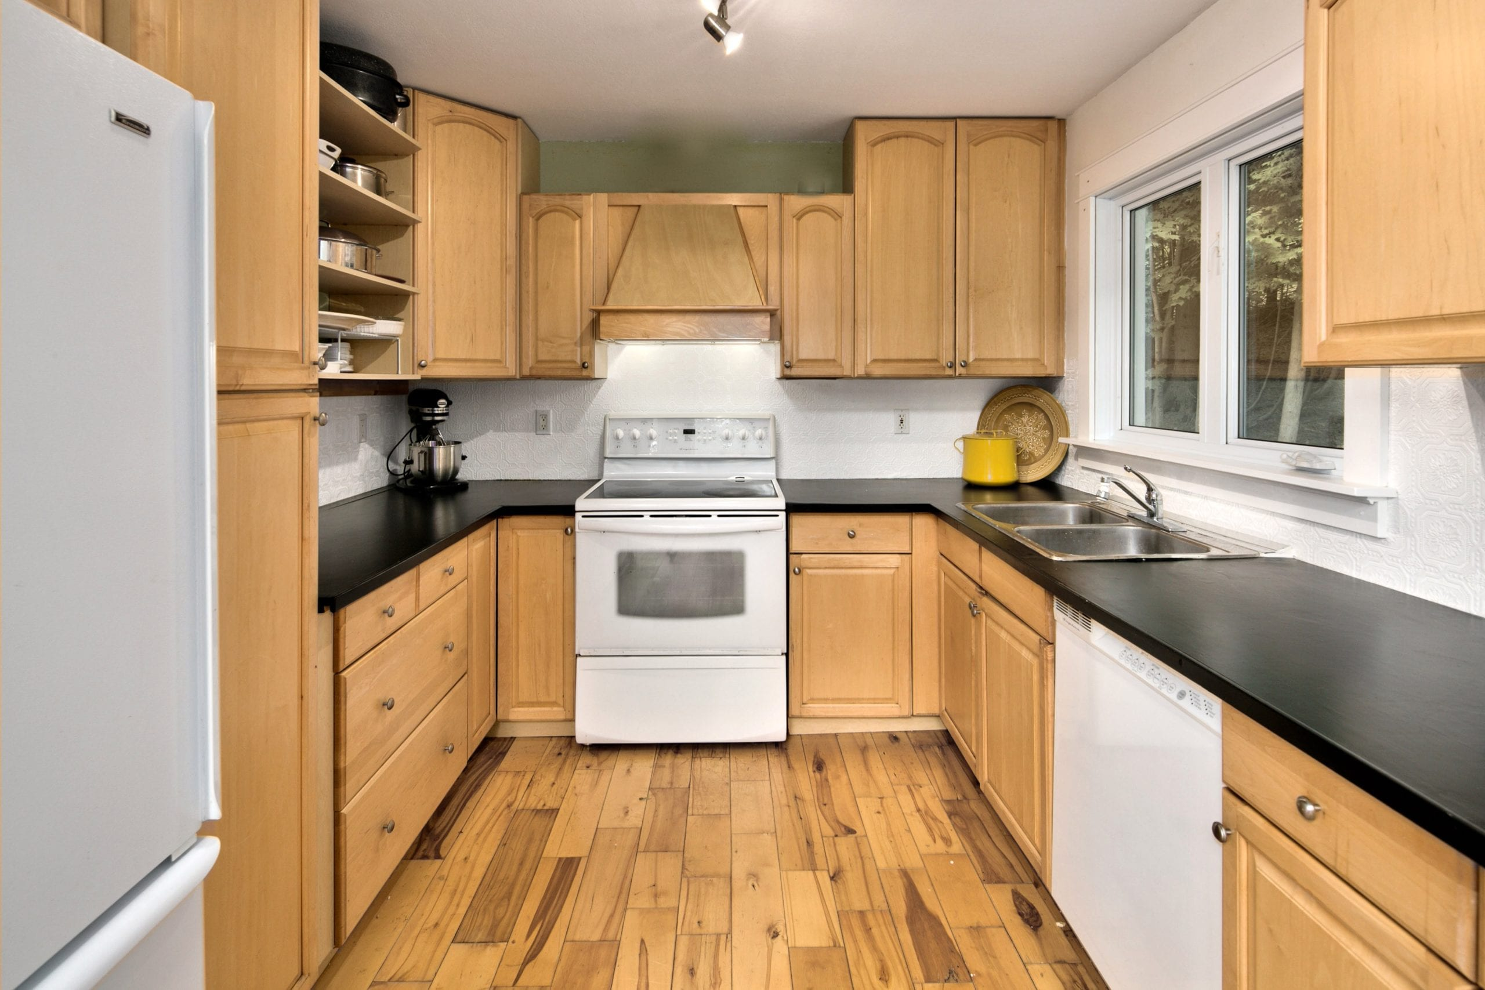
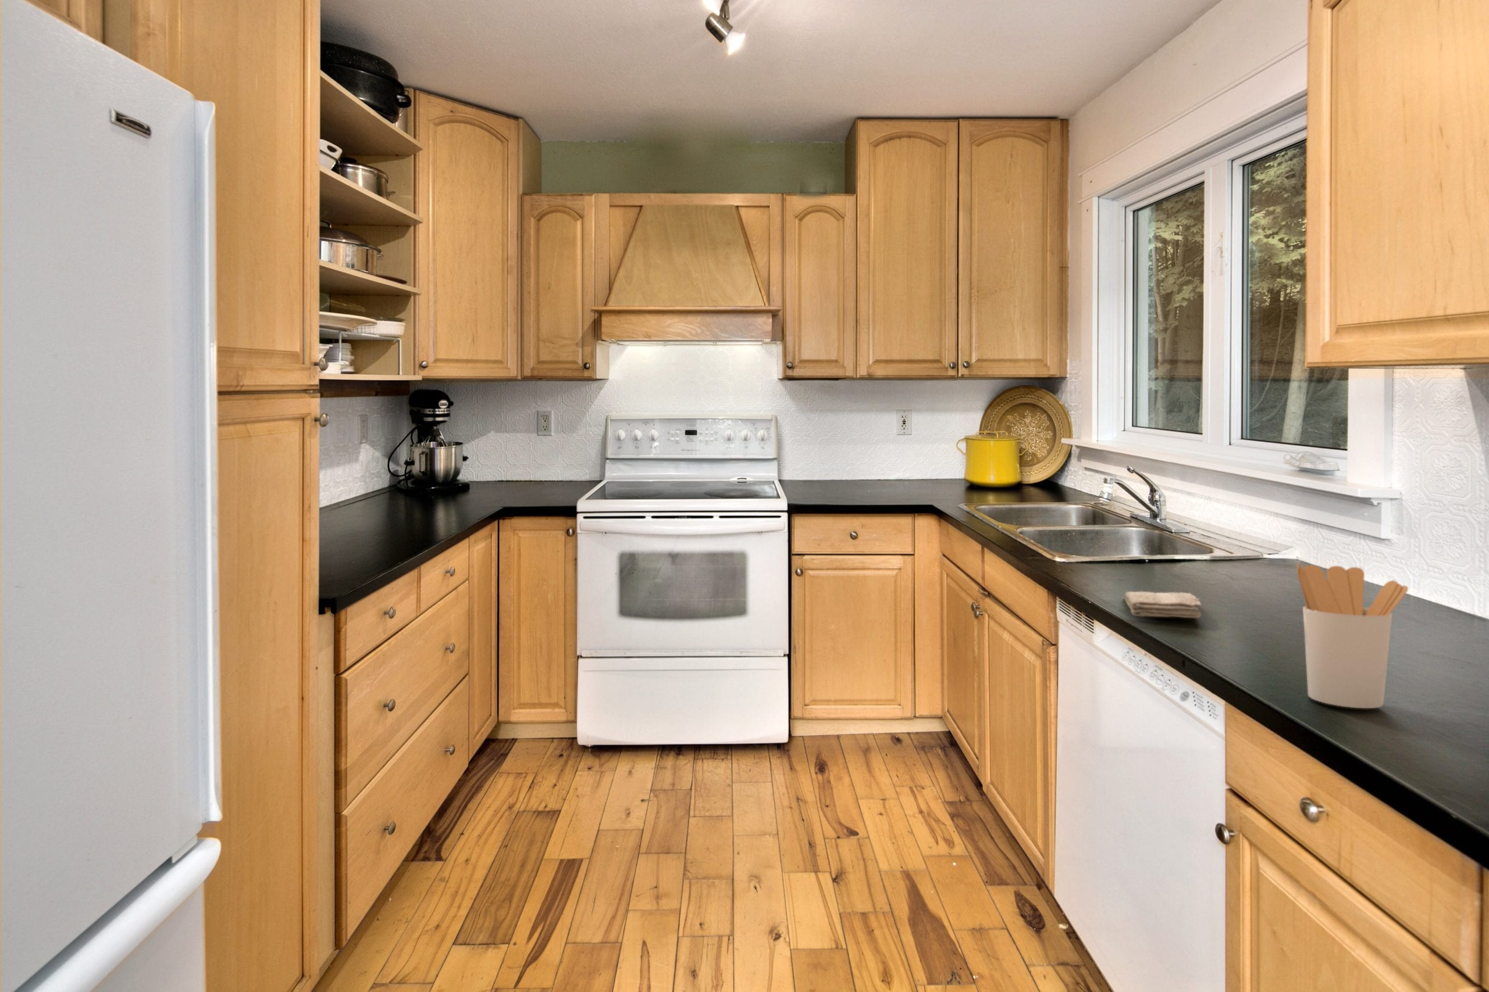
+ utensil holder (1341, 629)
+ washcloth (1161, 602)
